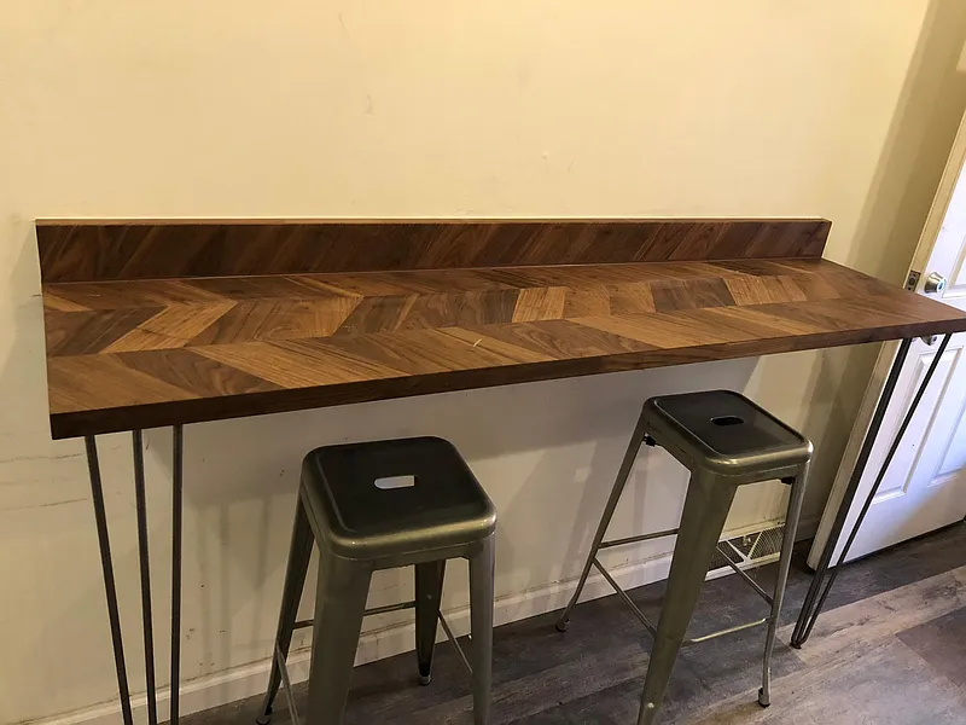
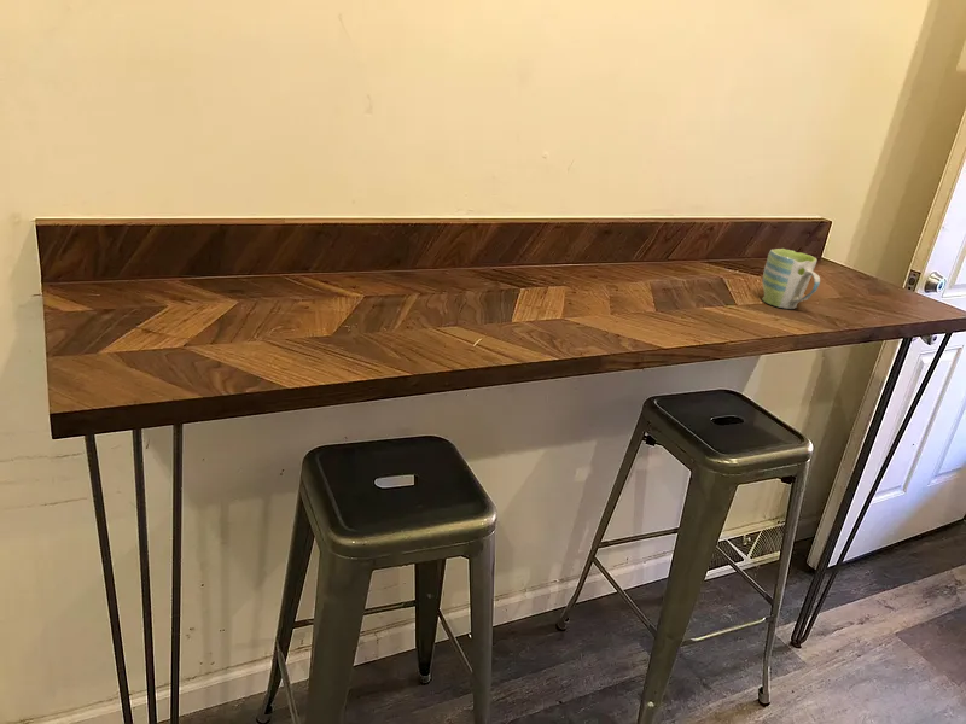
+ mug (792, 281)
